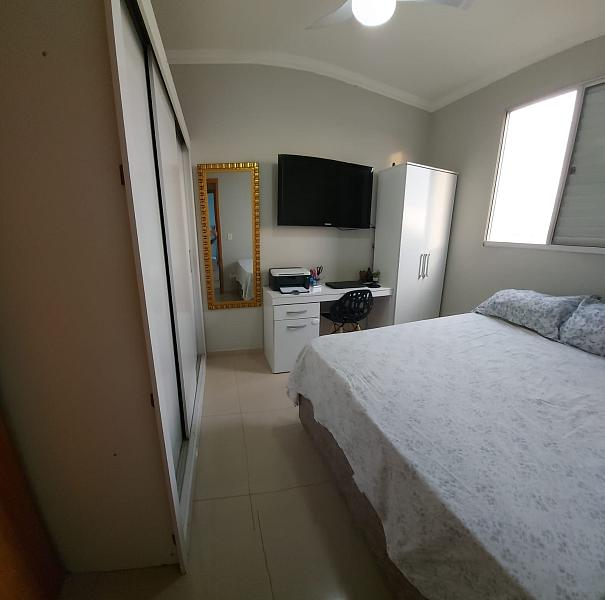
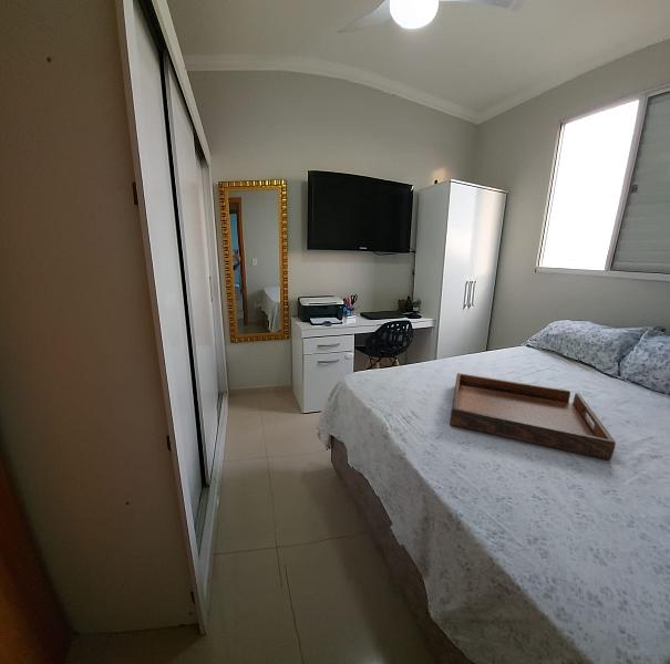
+ serving tray (517, 406)
